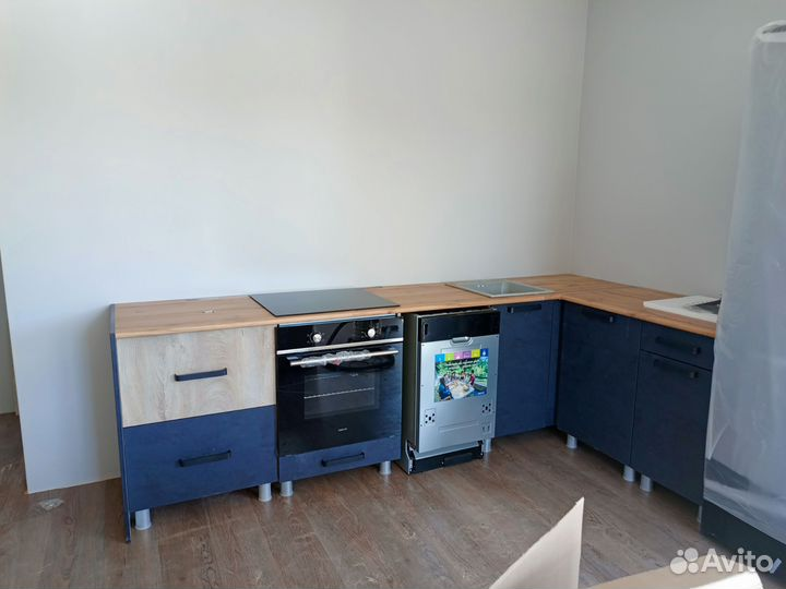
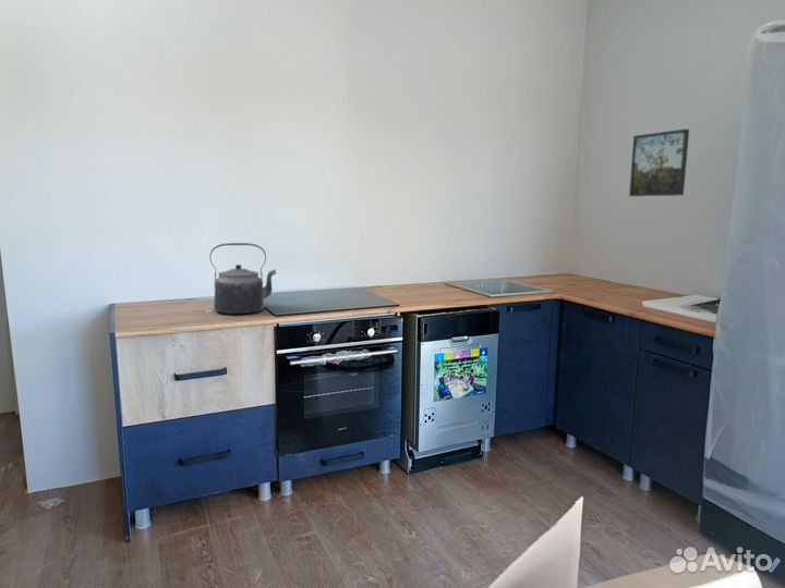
+ kettle (243, 277)
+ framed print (657, 164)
